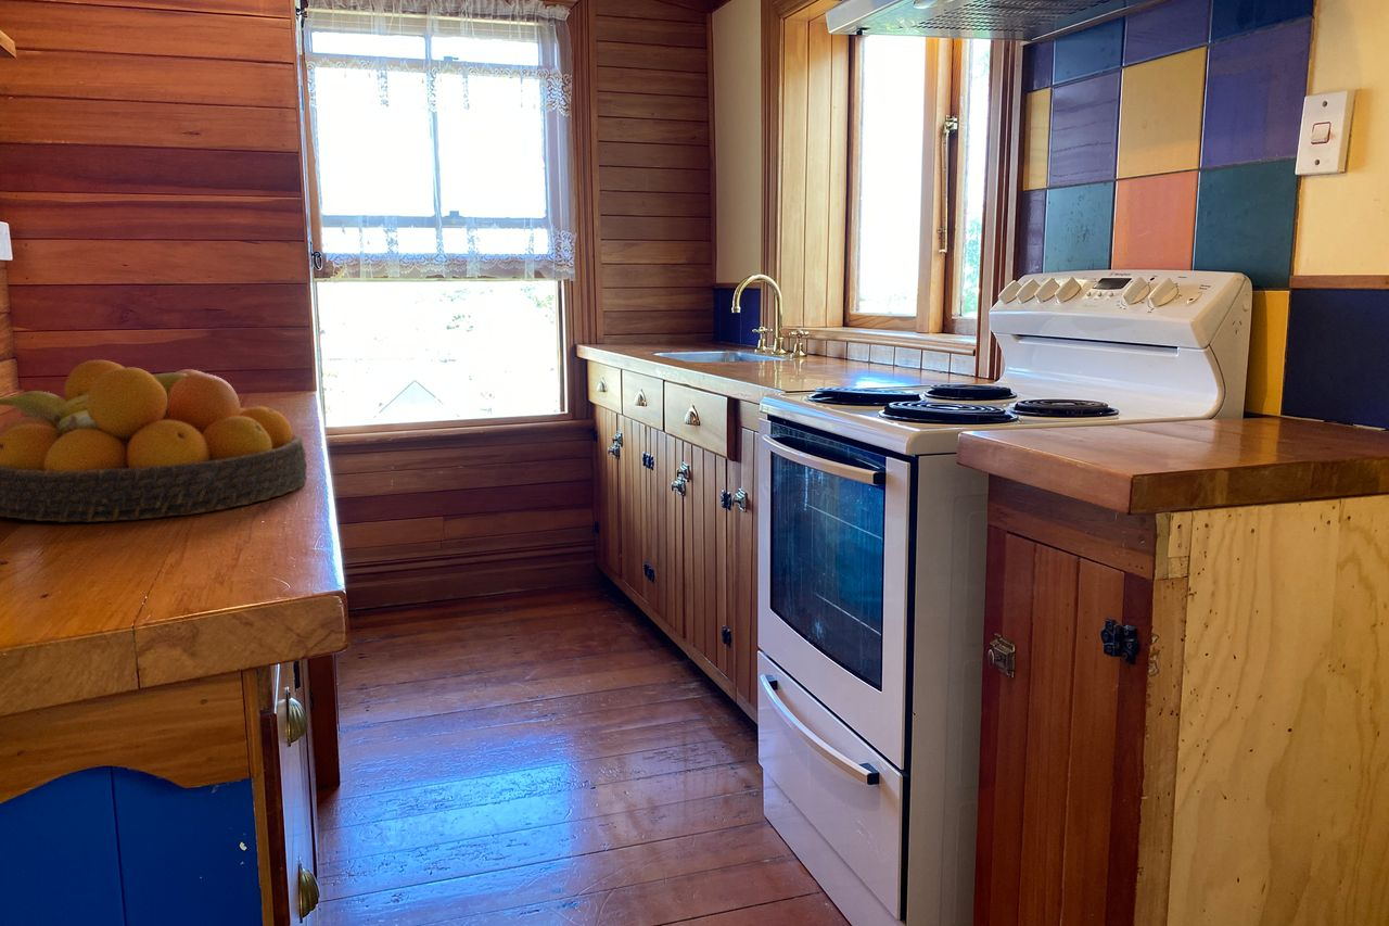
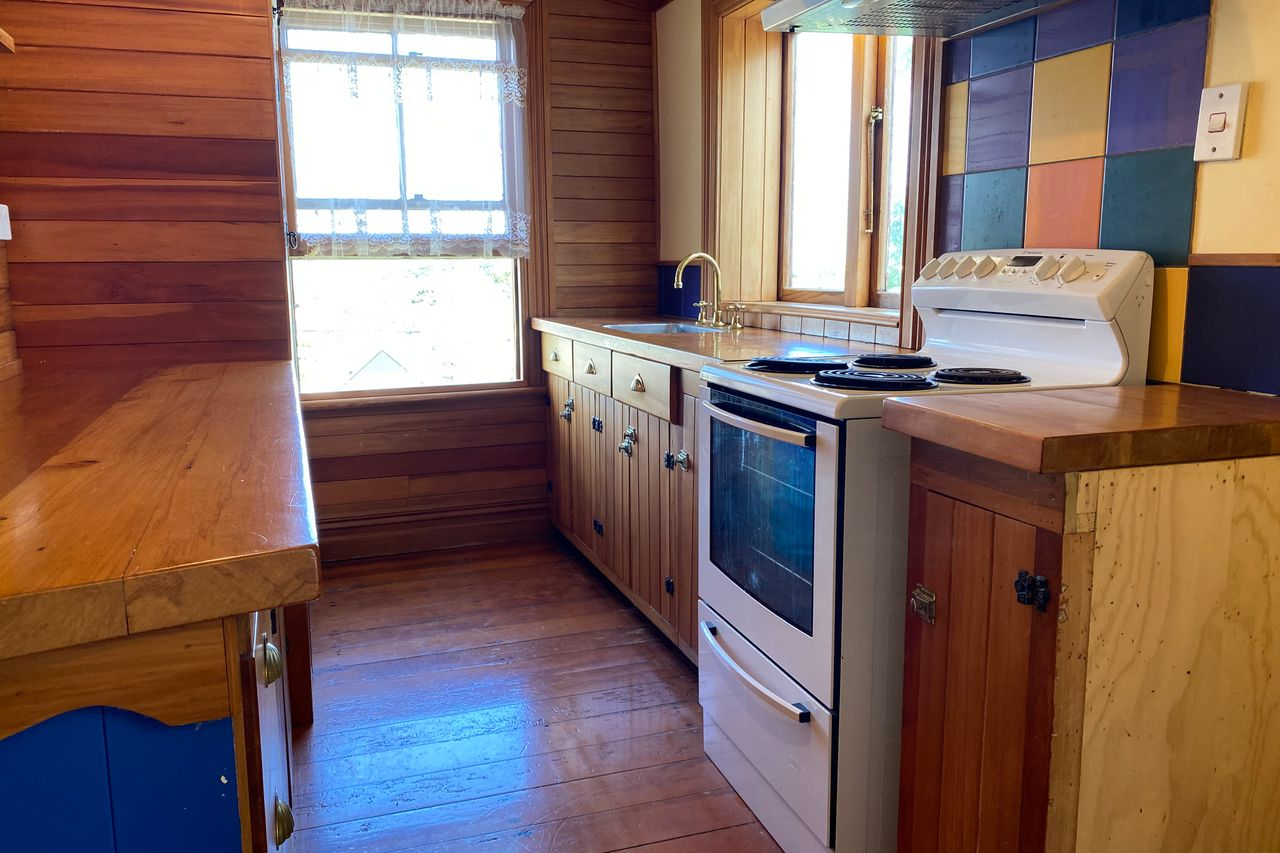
- fruit bowl (146, 428)
